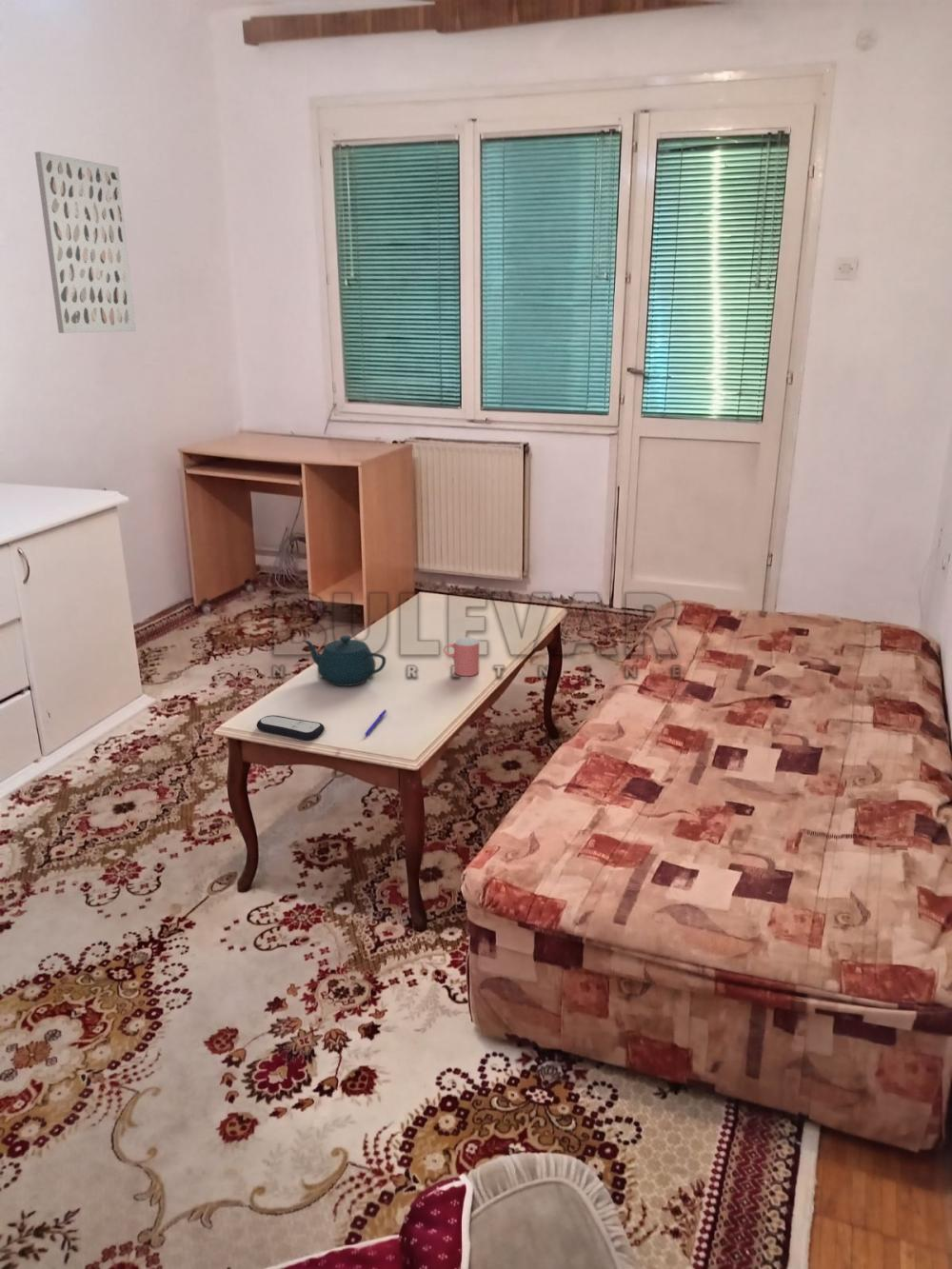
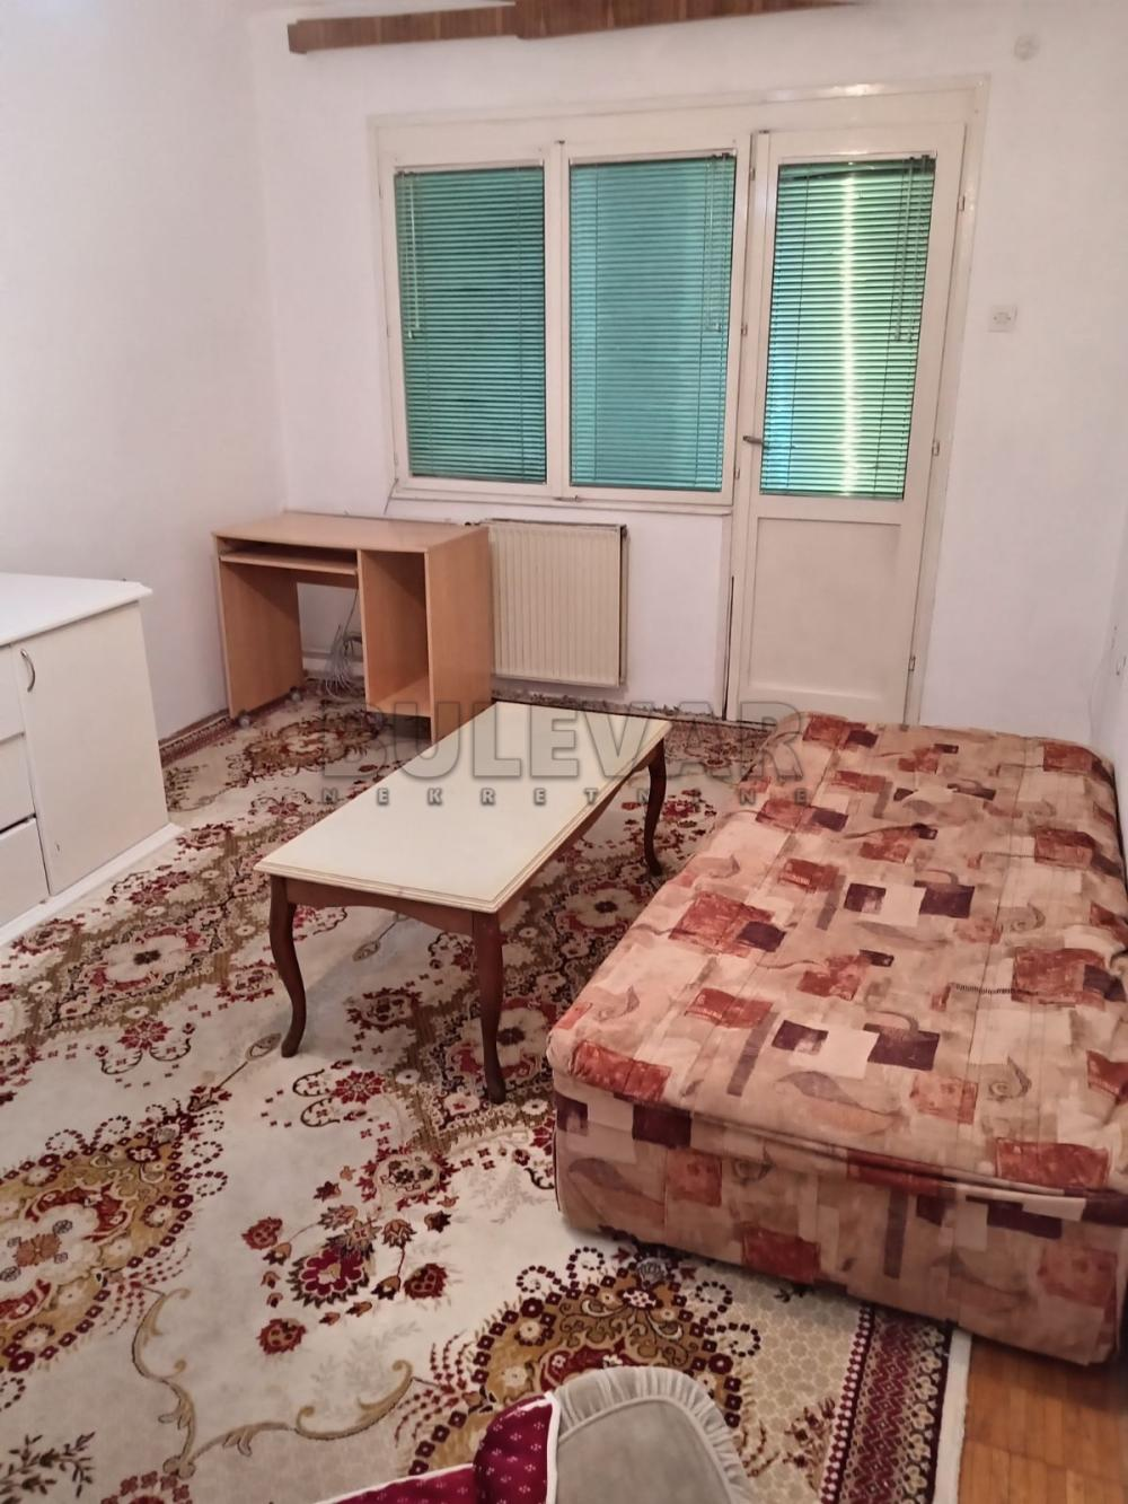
- teapot (344, 658)
- pen (375, 723)
- cup (461, 656)
- remote control (289, 726)
- wall art (89, 248)
